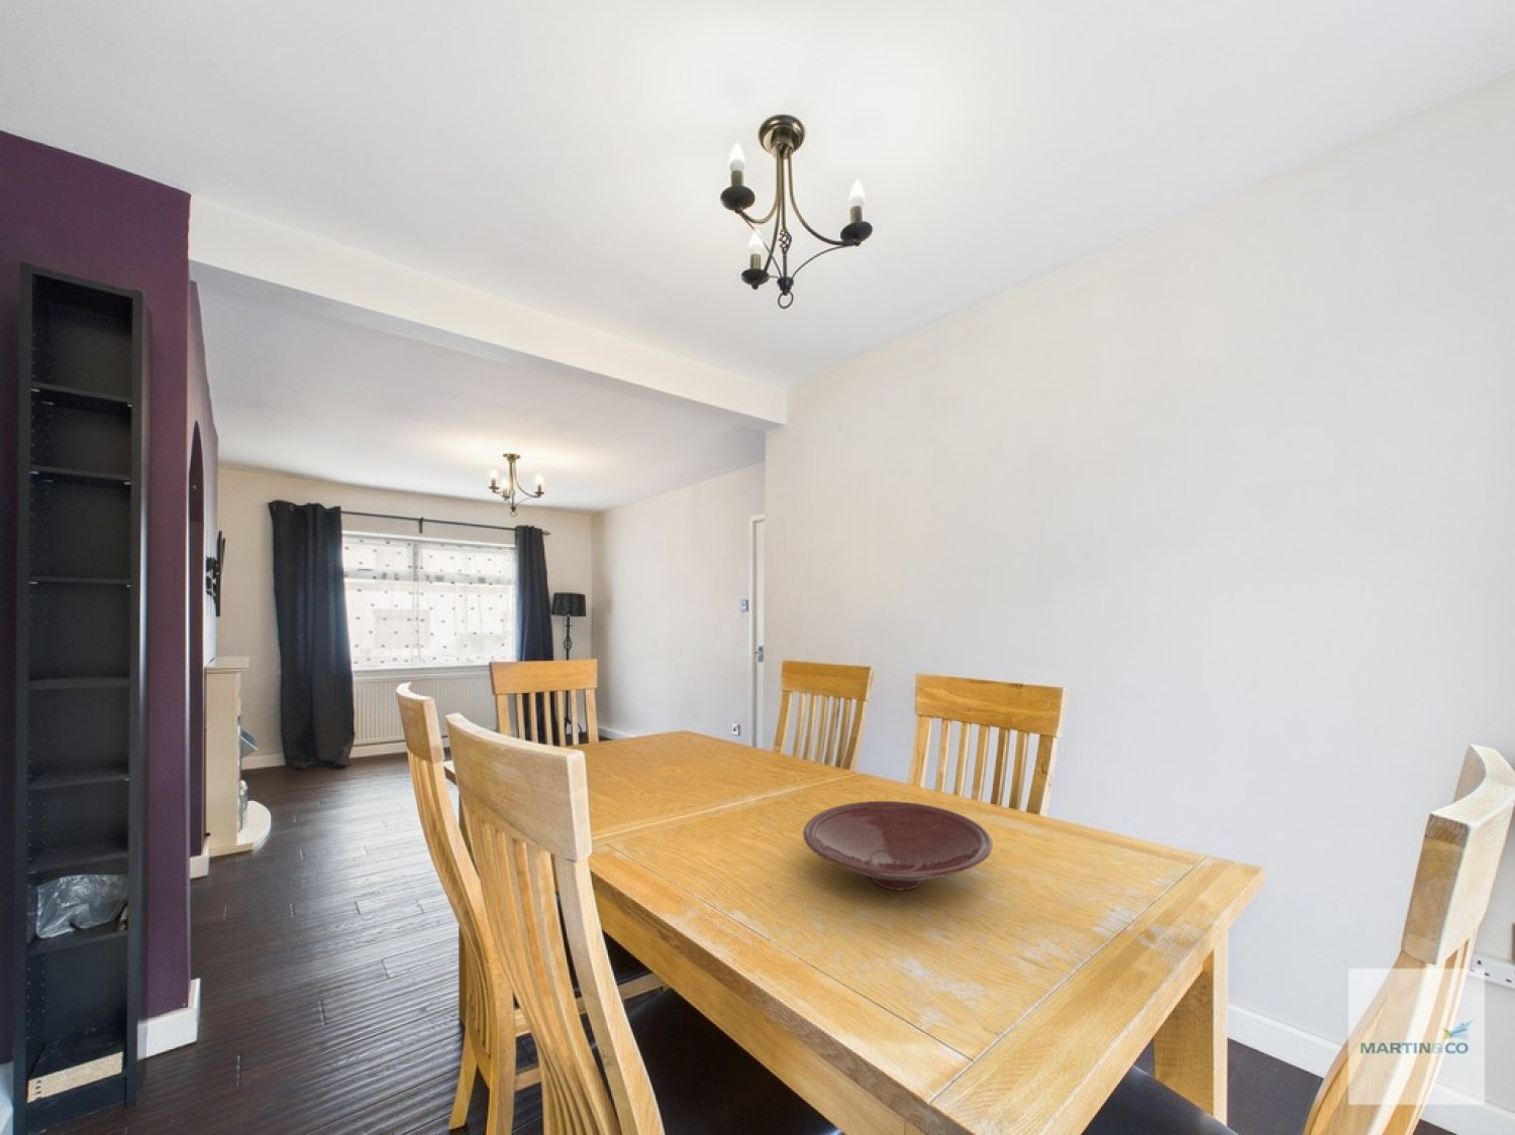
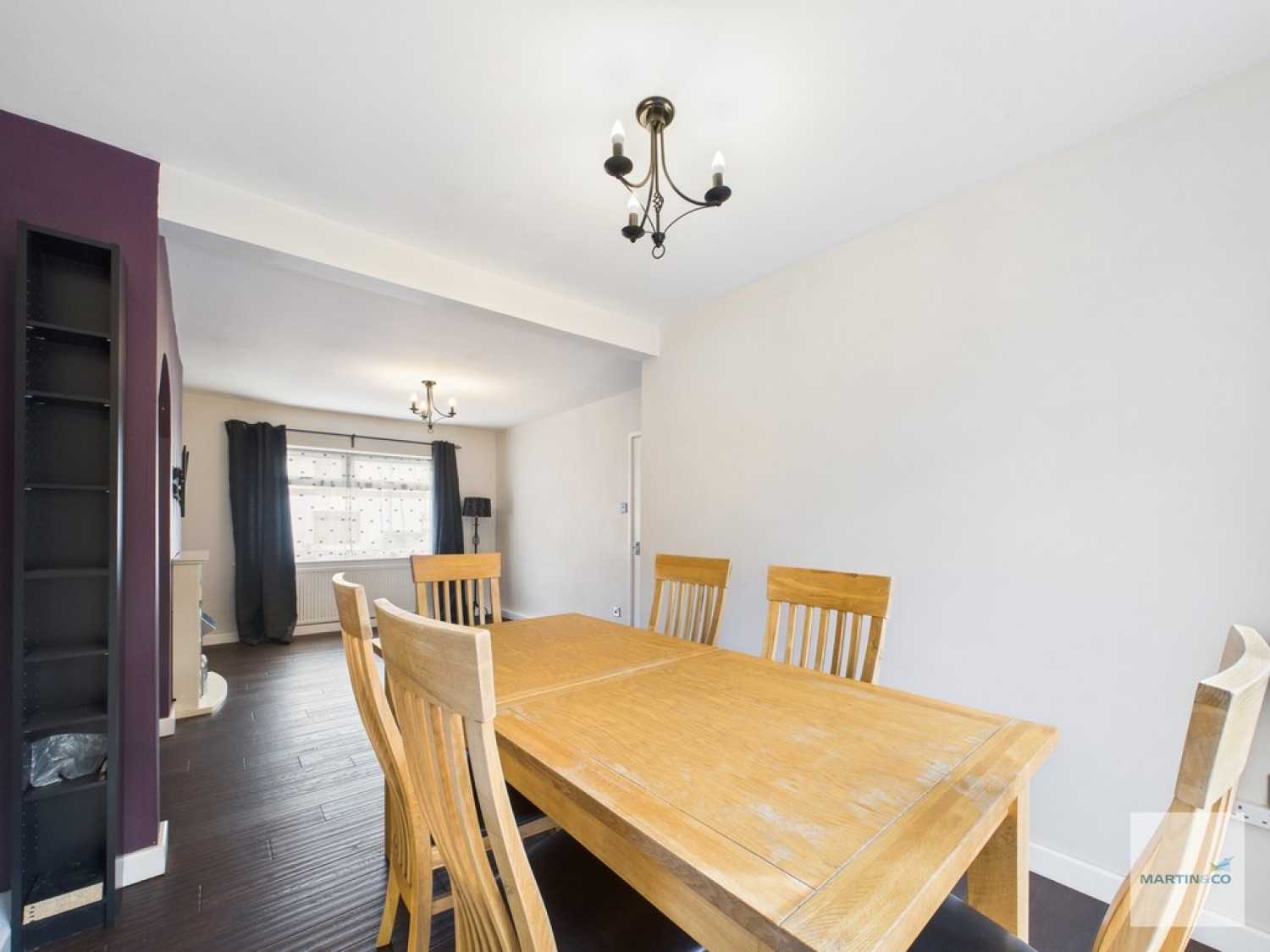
- bowl (895, 856)
